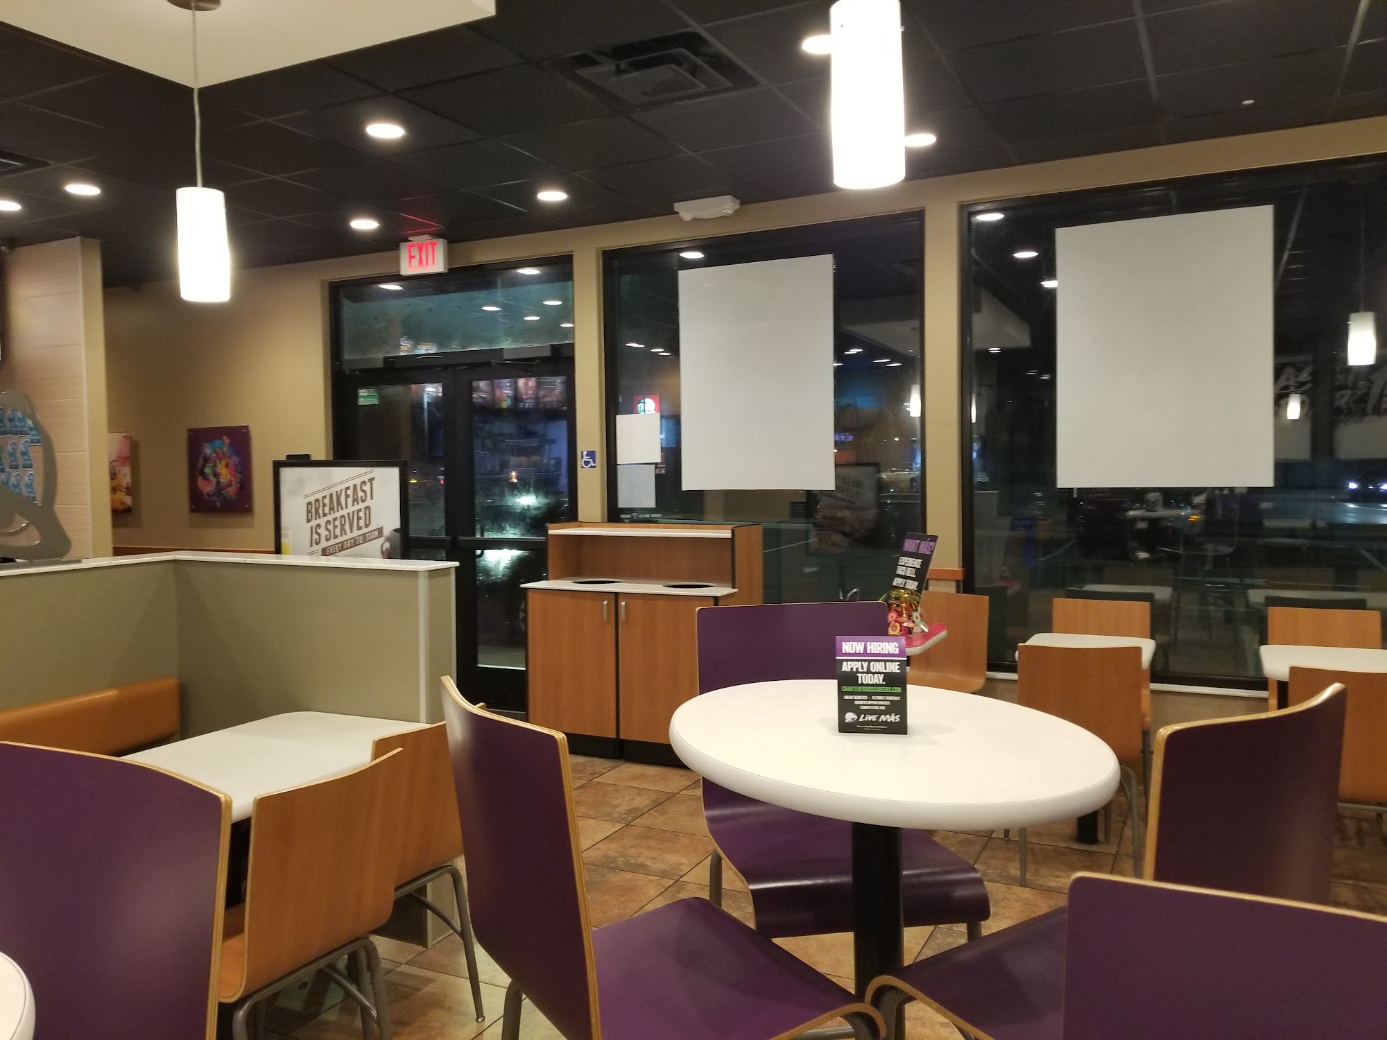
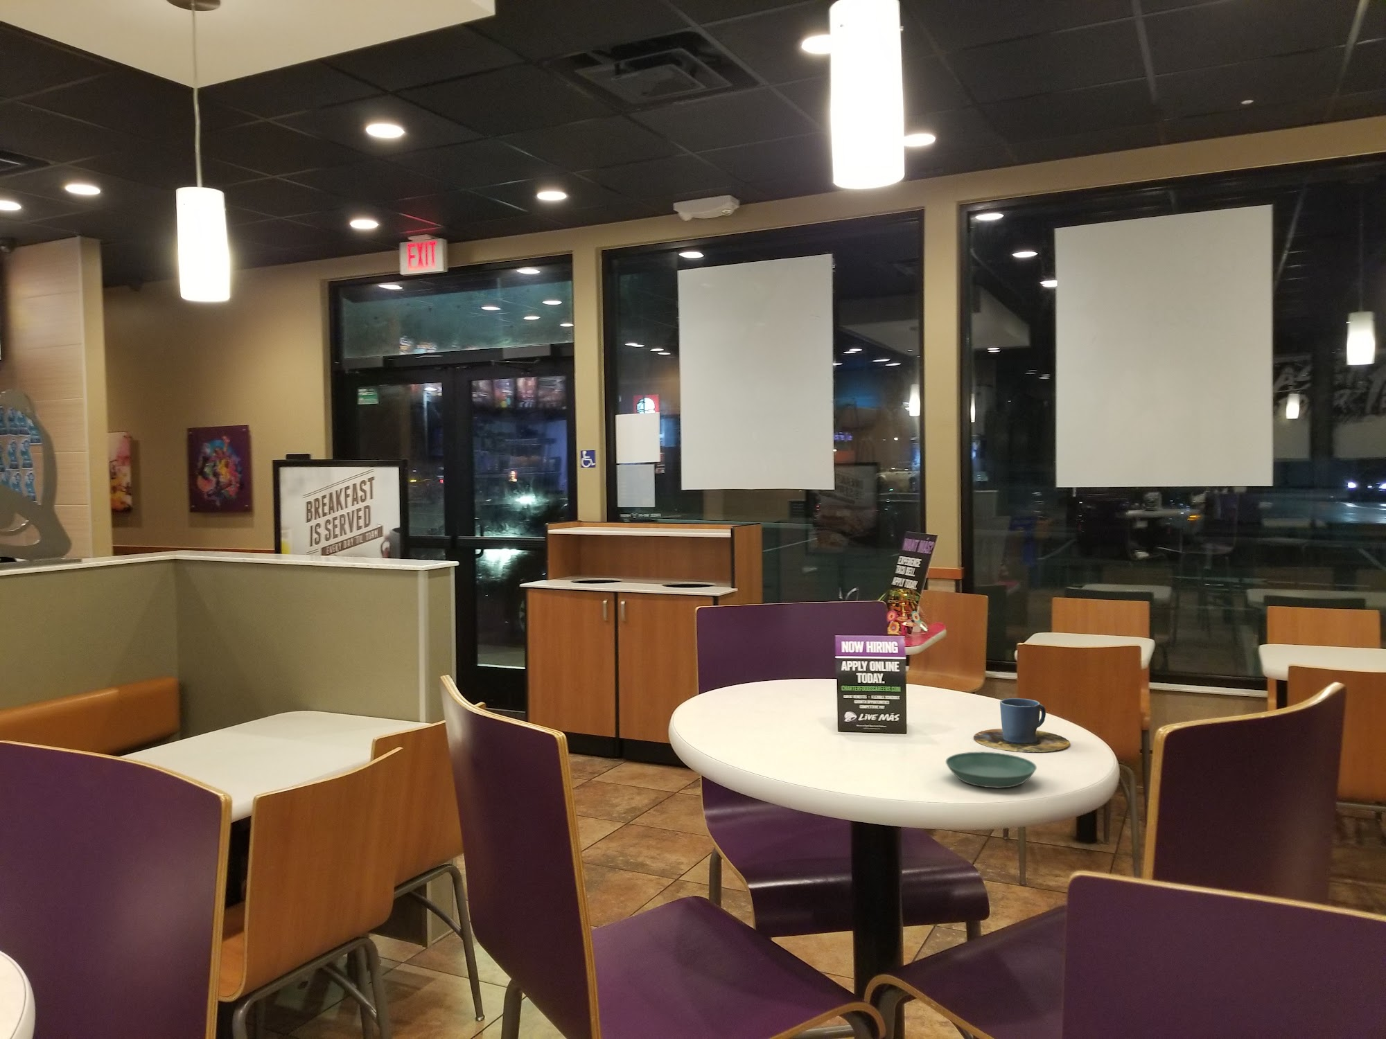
+ cup (1020, 721)
+ saucer (990, 771)
